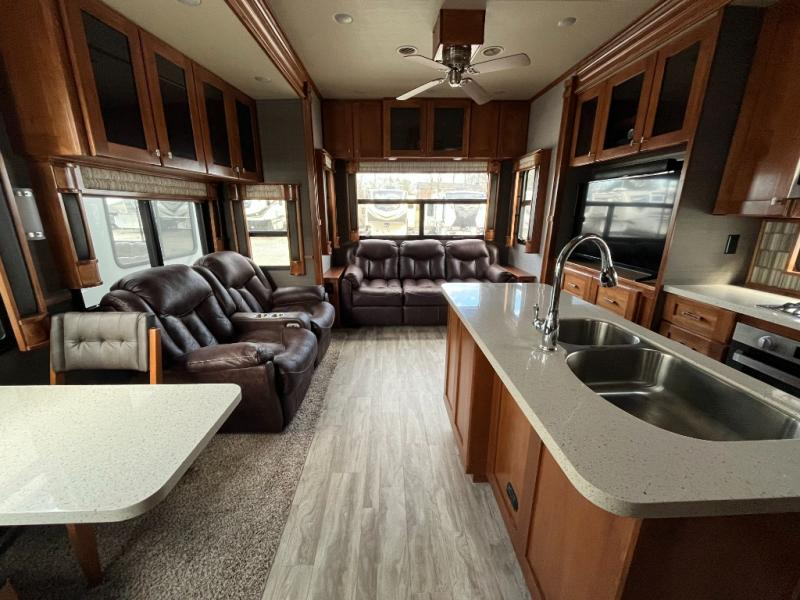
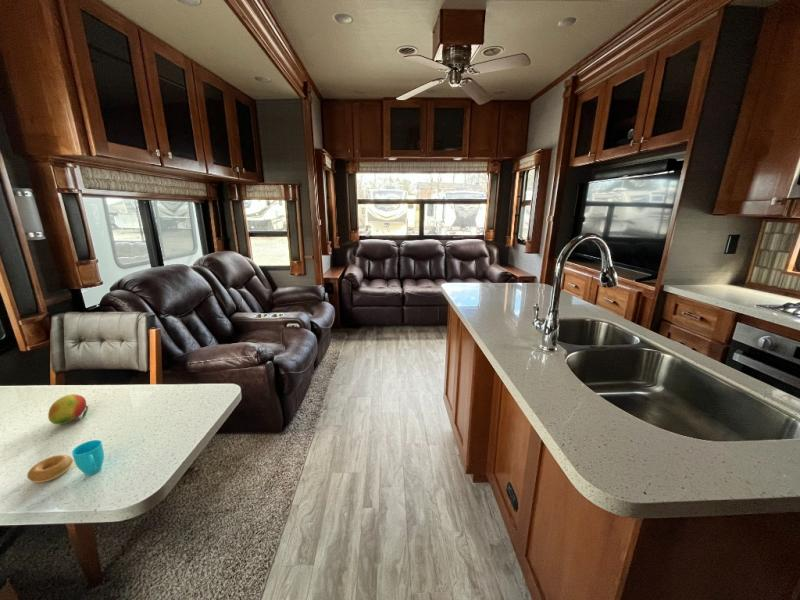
+ fruit (68, 408)
+ cup (66, 463)
